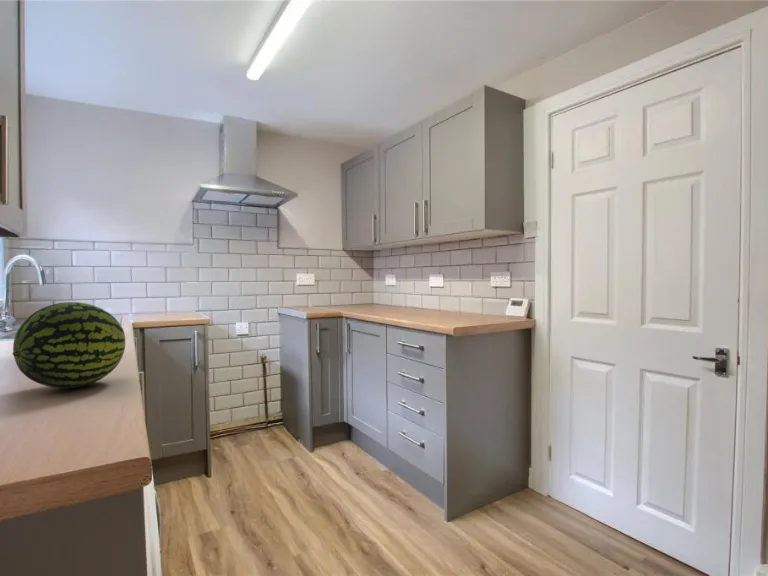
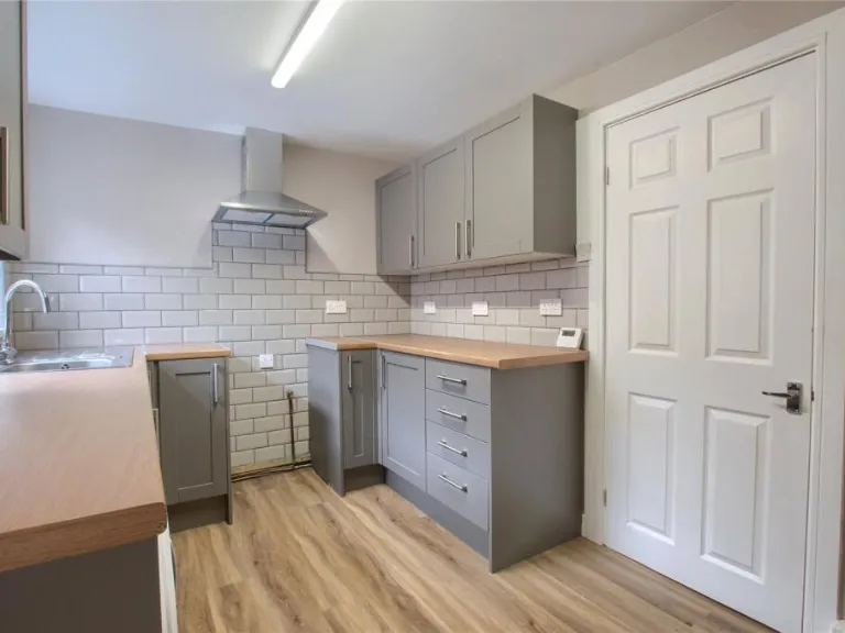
- fruit (70, 344)
